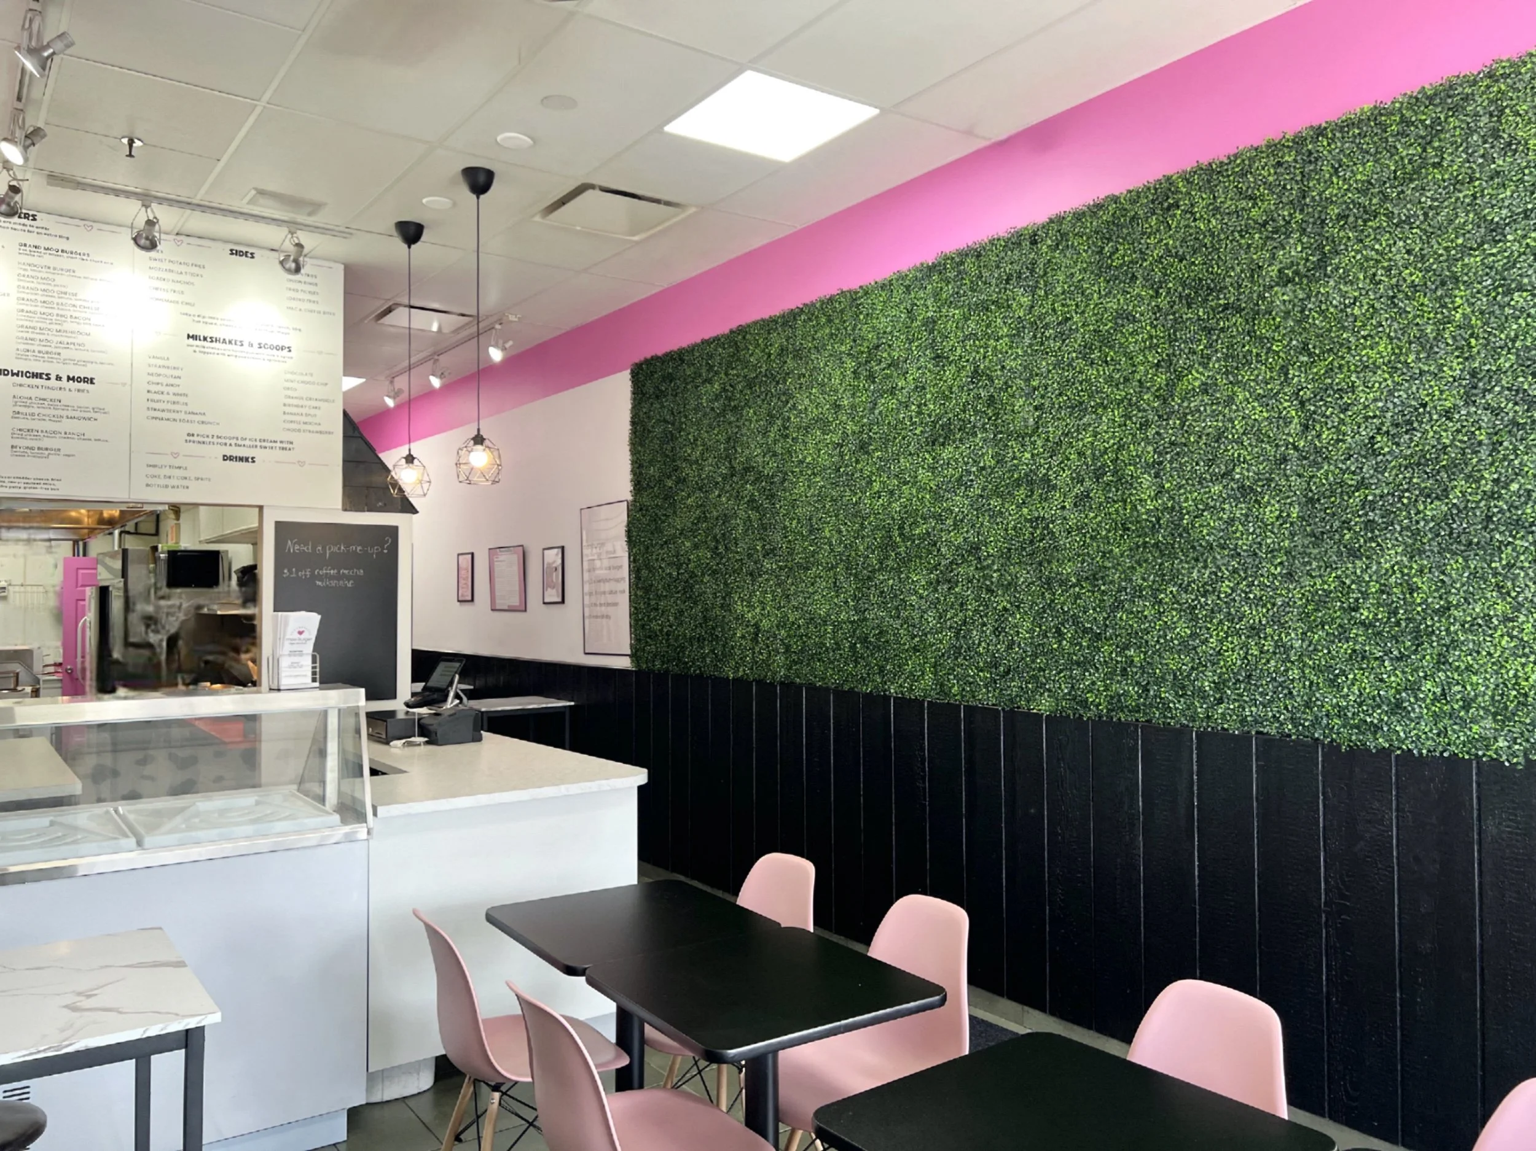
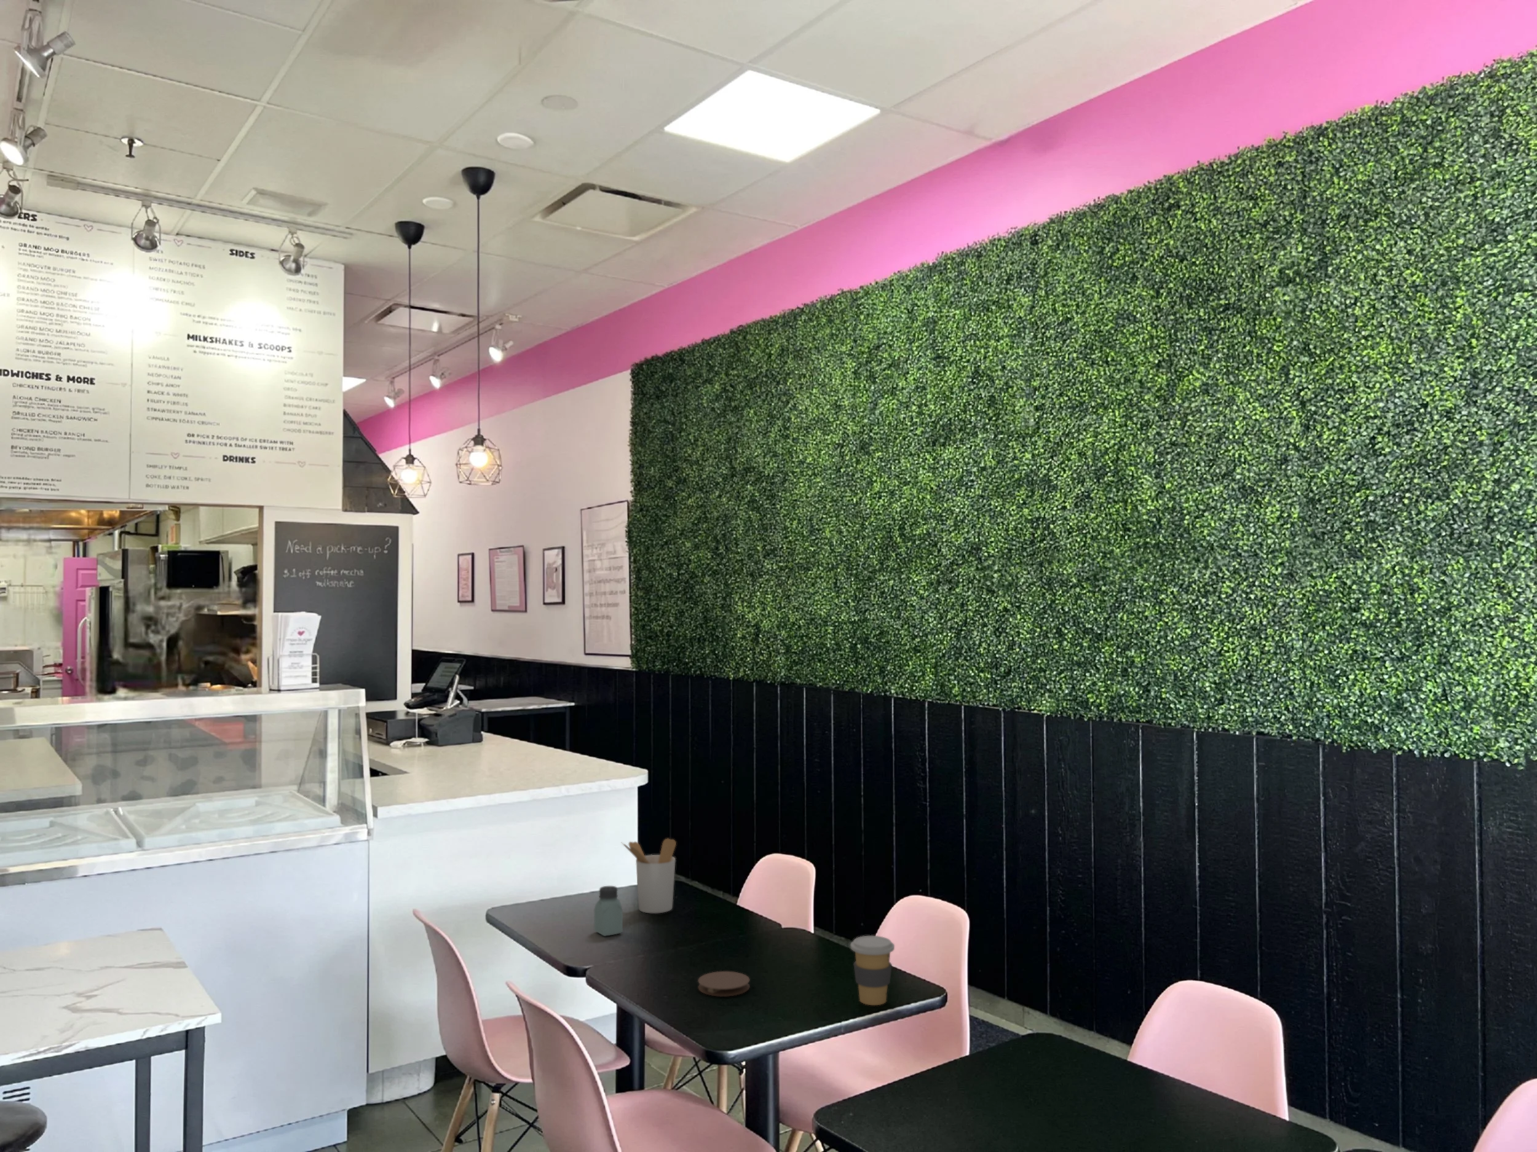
+ coffee cup (873, 970)
+ saltshaker (608, 910)
+ utensil holder (647, 874)
+ coaster (724, 983)
